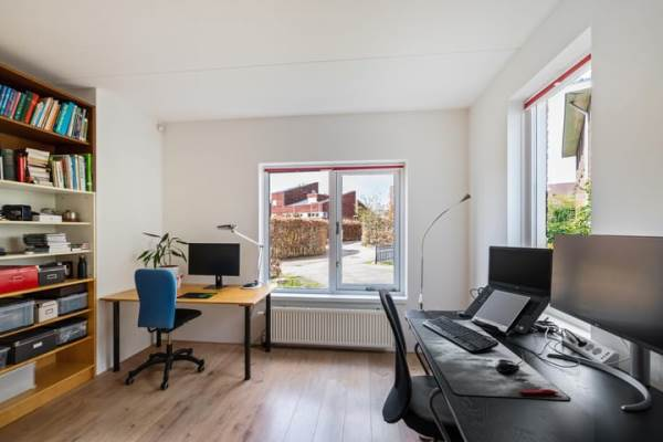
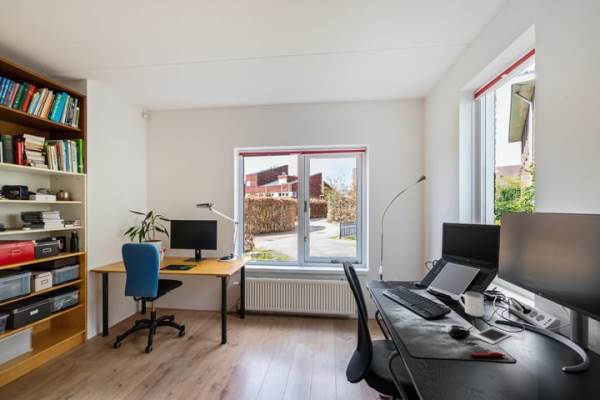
+ mug (470, 303)
+ cell phone (492, 335)
